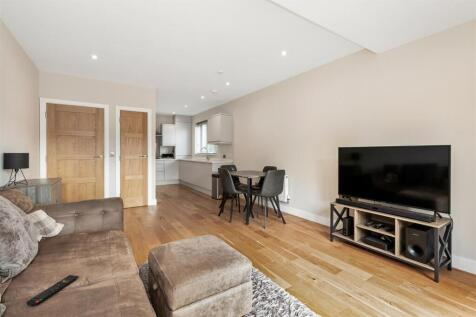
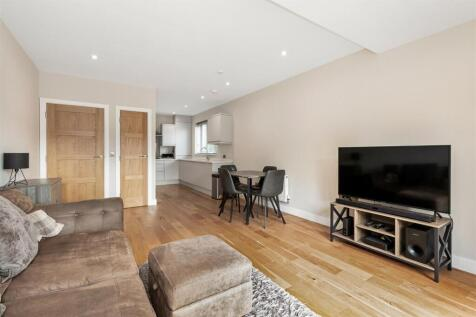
- remote control (54, 289)
